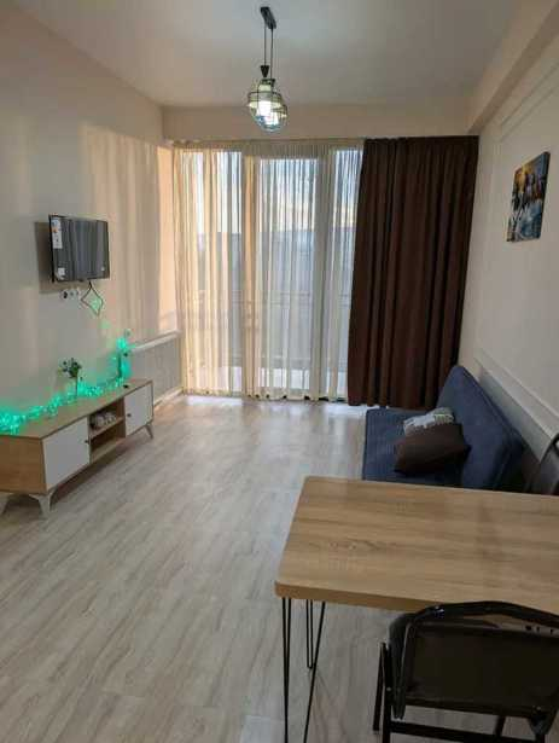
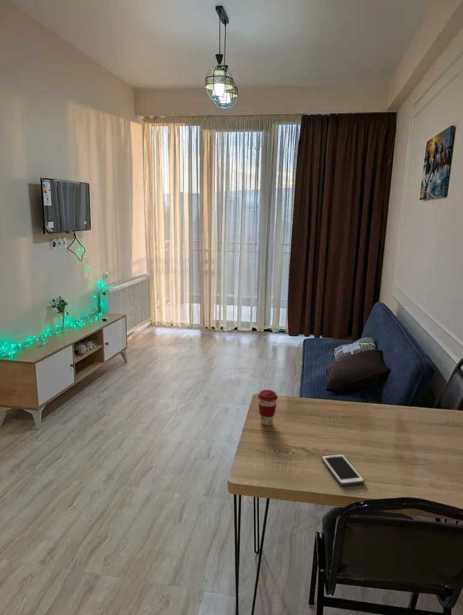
+ cell phone (341, 468)
+ coffee cup (267, 407)
